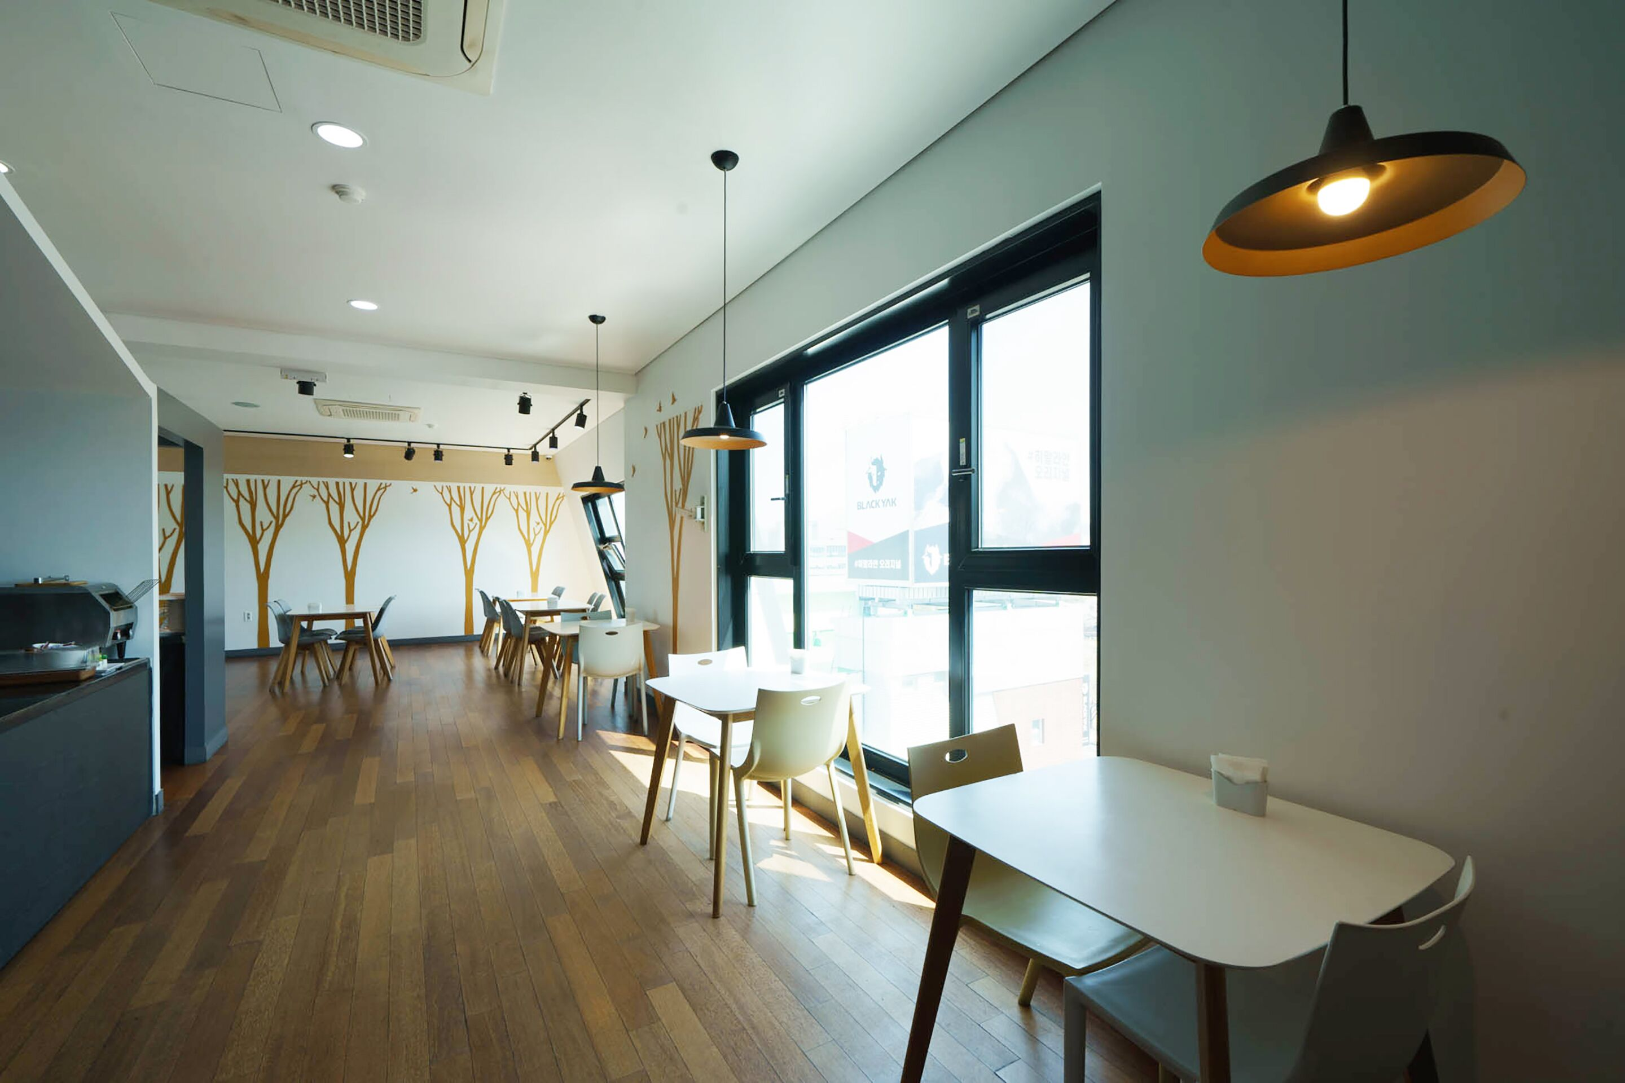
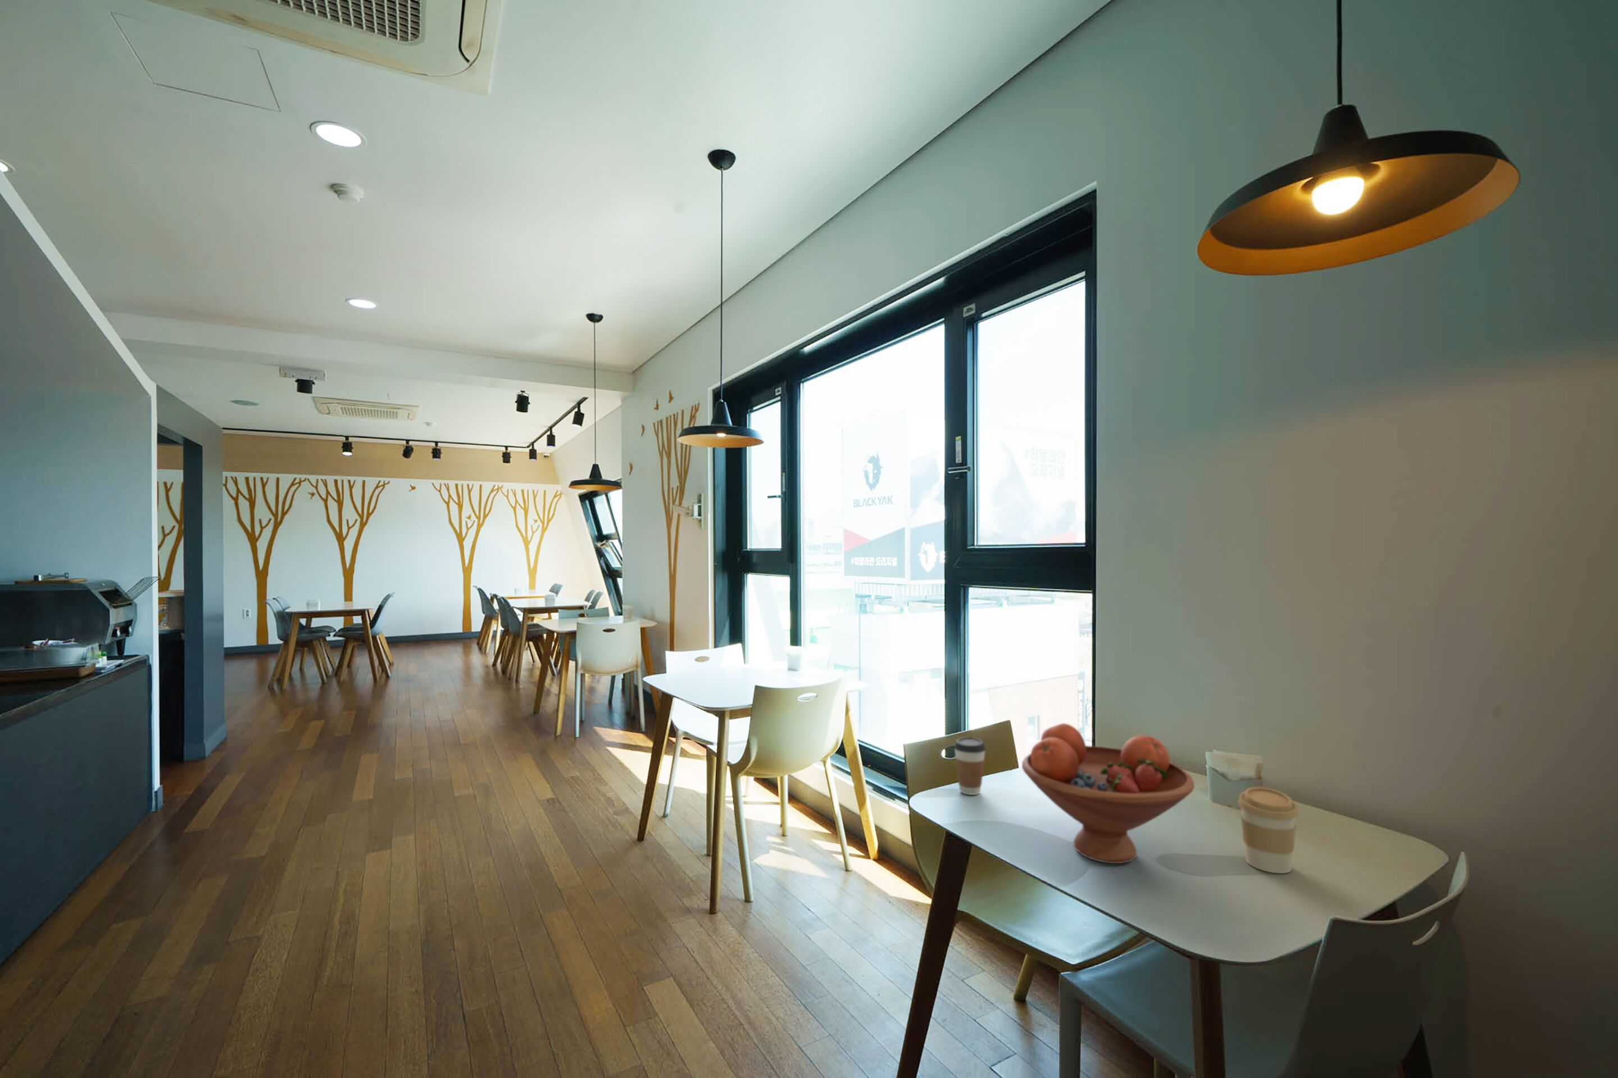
+ coffee cup (1268, 829)
+ fruit bowl (1104, 794)
+ coffee cup (969, 766)
